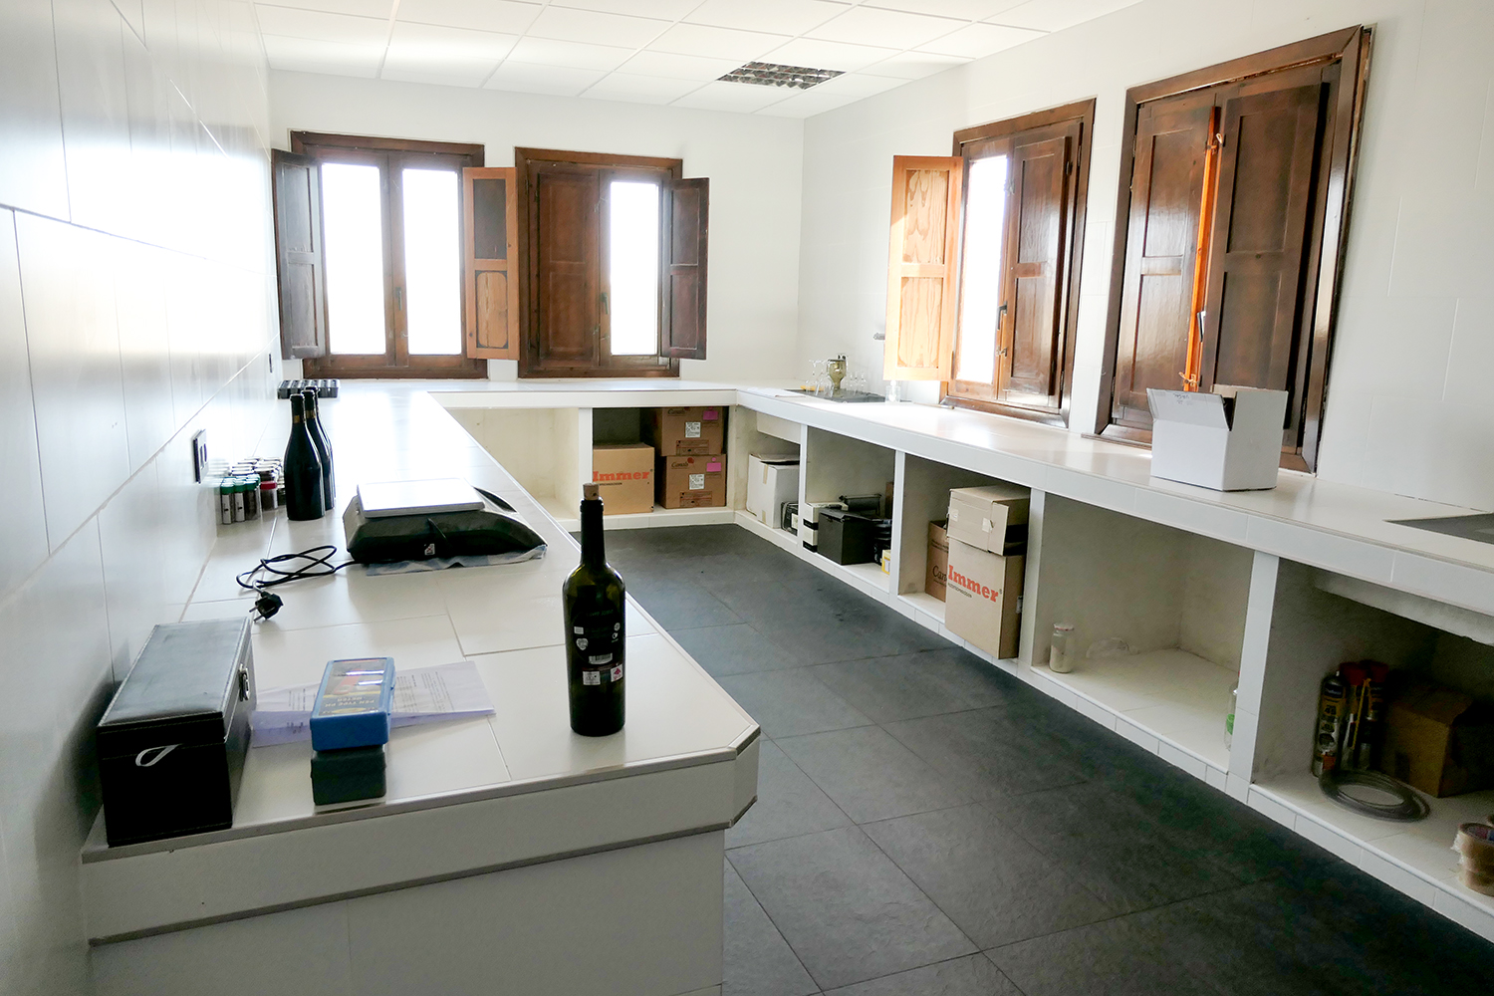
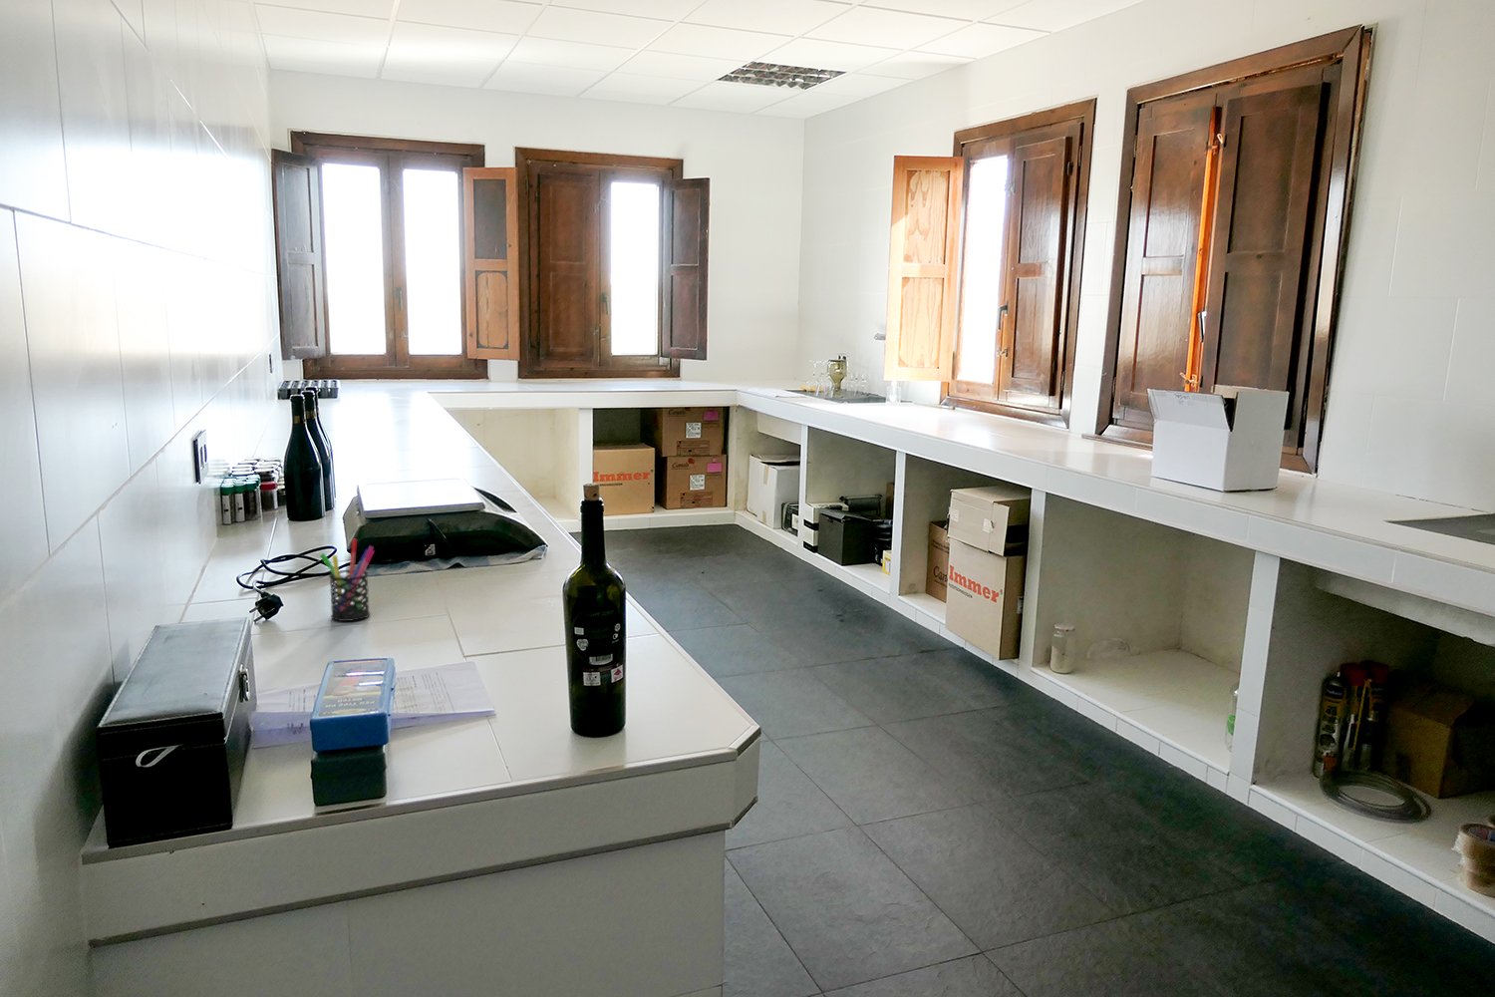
+ pen holder (345, 579)
